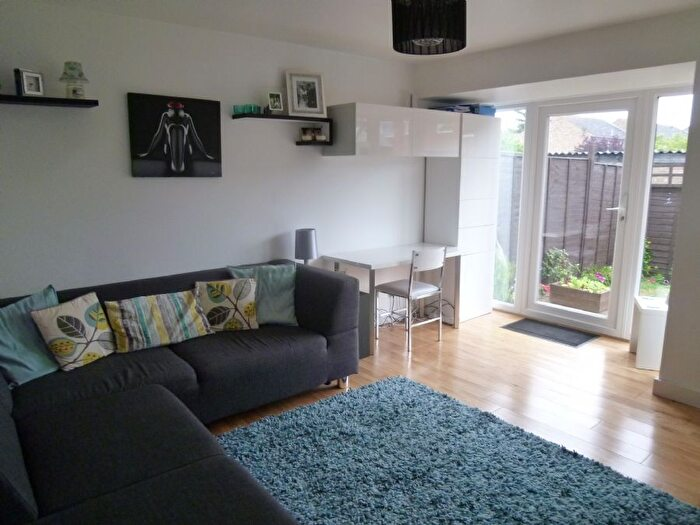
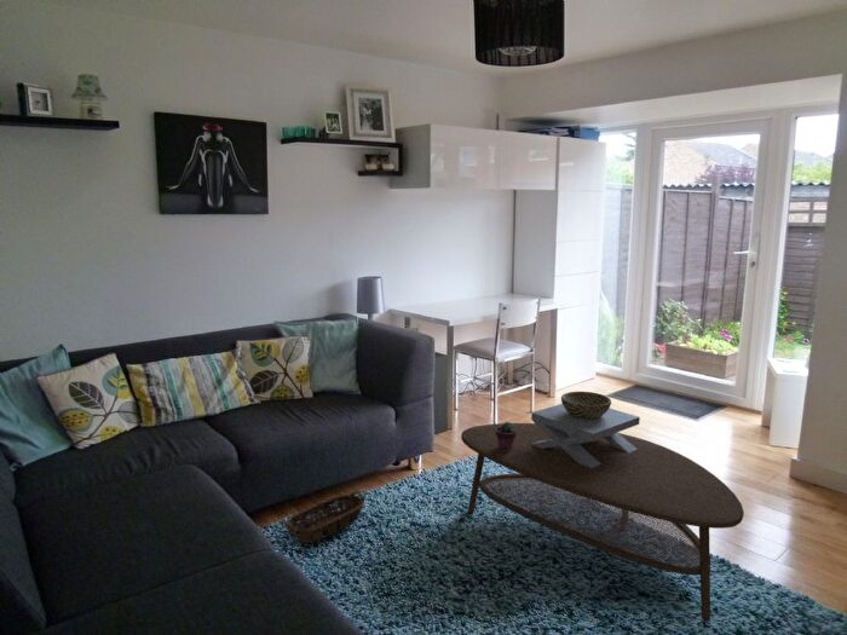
+ coffee table (594, 500)
+ decorative bowl (584, 422)
+ basket (325, 513)
+ potted succulent (506, 434)
